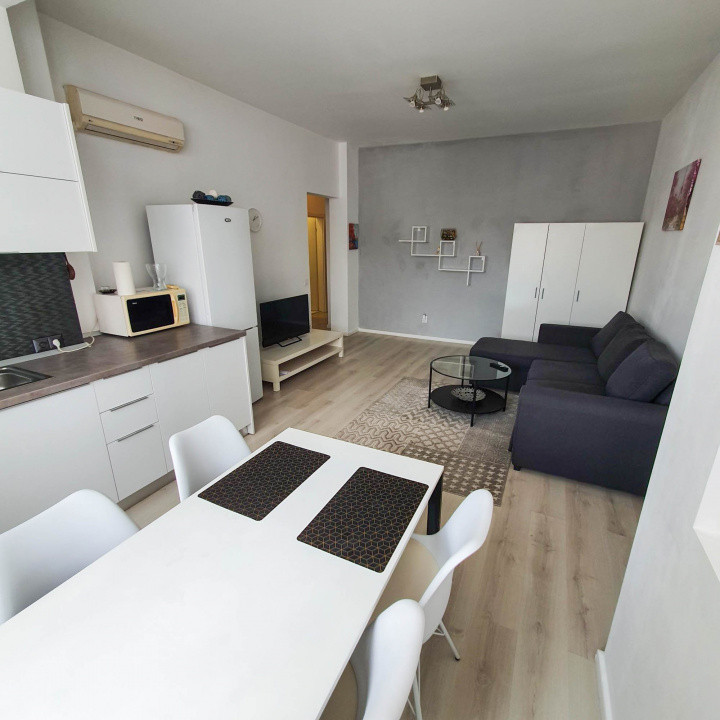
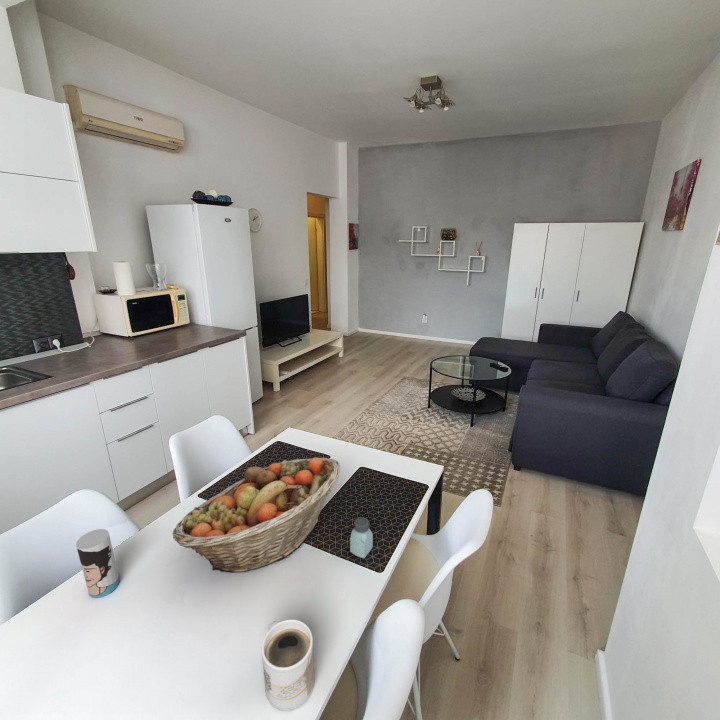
+ saltshaker (361, 536)
+ cup (98, 563)
+ mug (288, 657)
+ fruit basket (265, 505)
